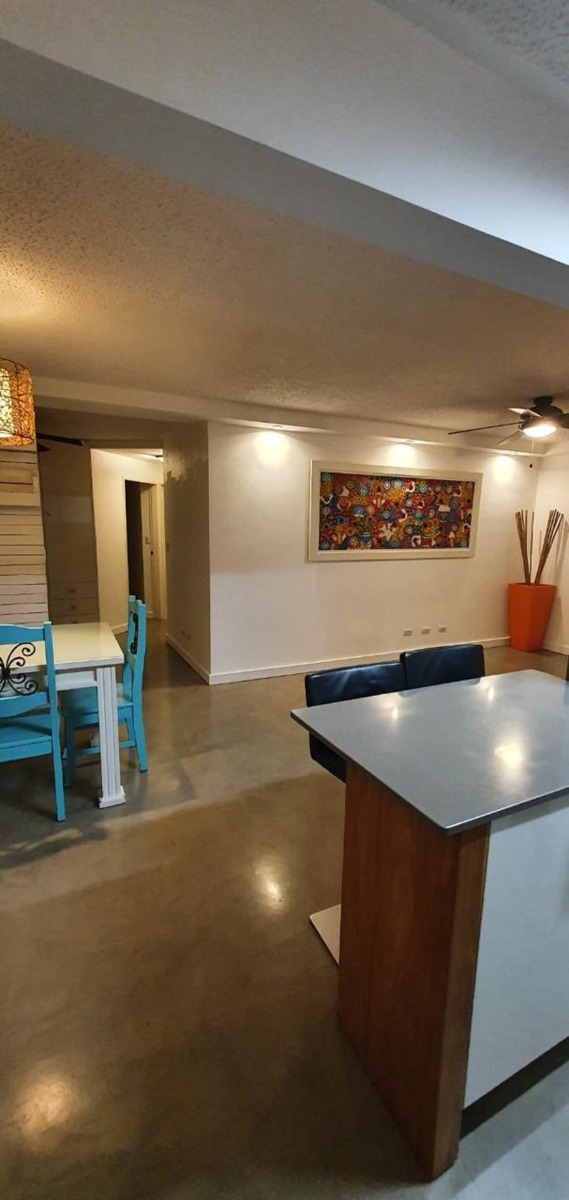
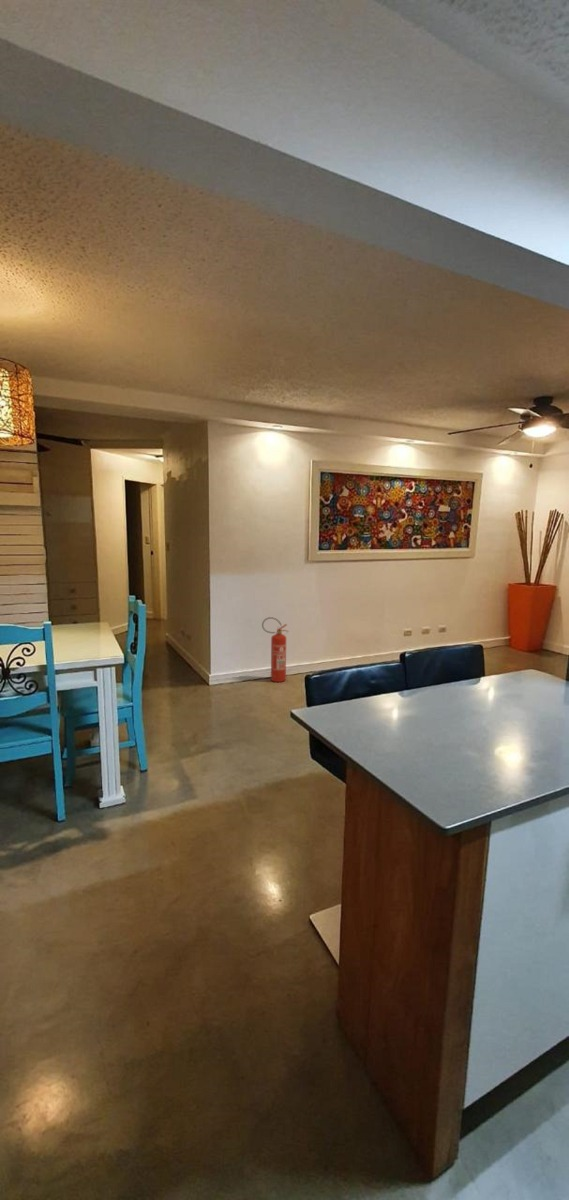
+ fire extinguisher (275, 649)
